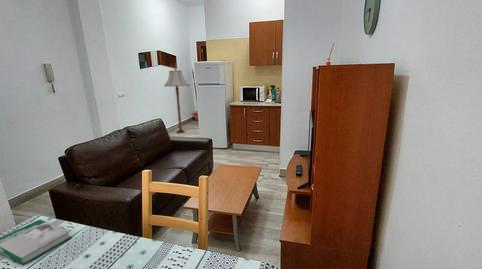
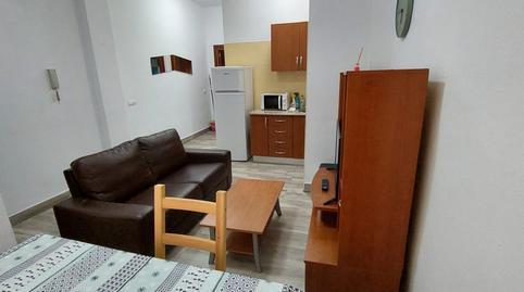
- book (32, 239)
- floor lamp (178, 101)
